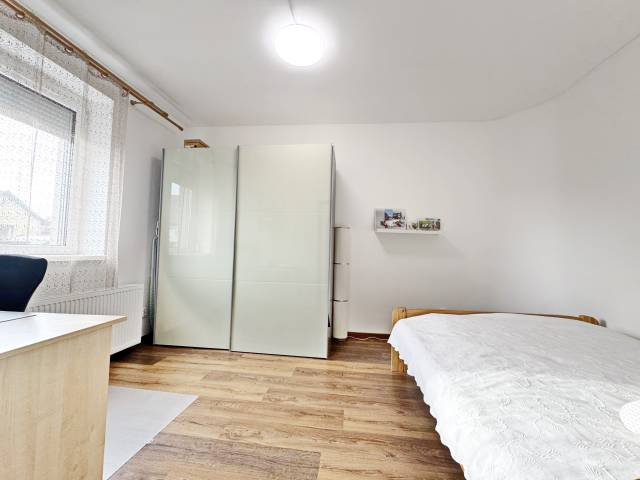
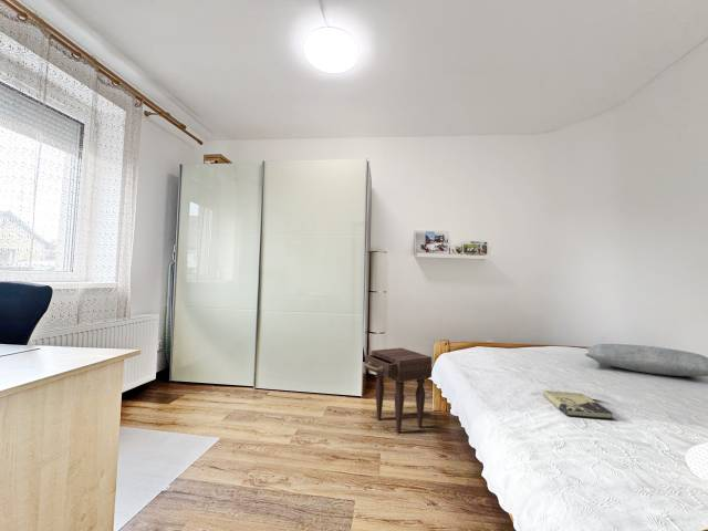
+ book (574, 403)
+ nightstand (396, 388)
+ pillow (647, 358)
